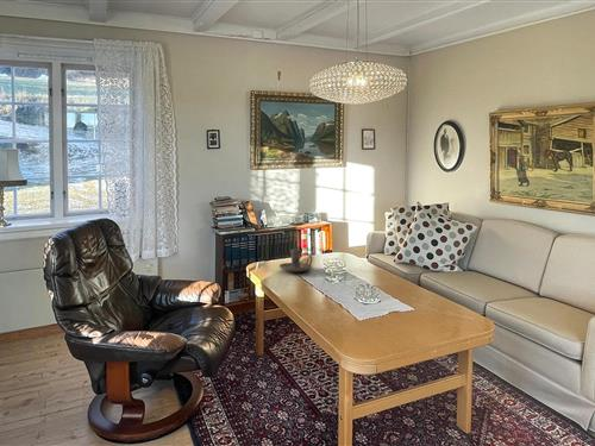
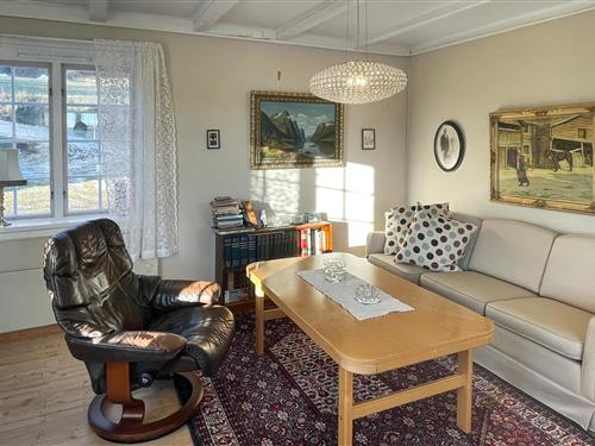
- candle holder (298, 259)
